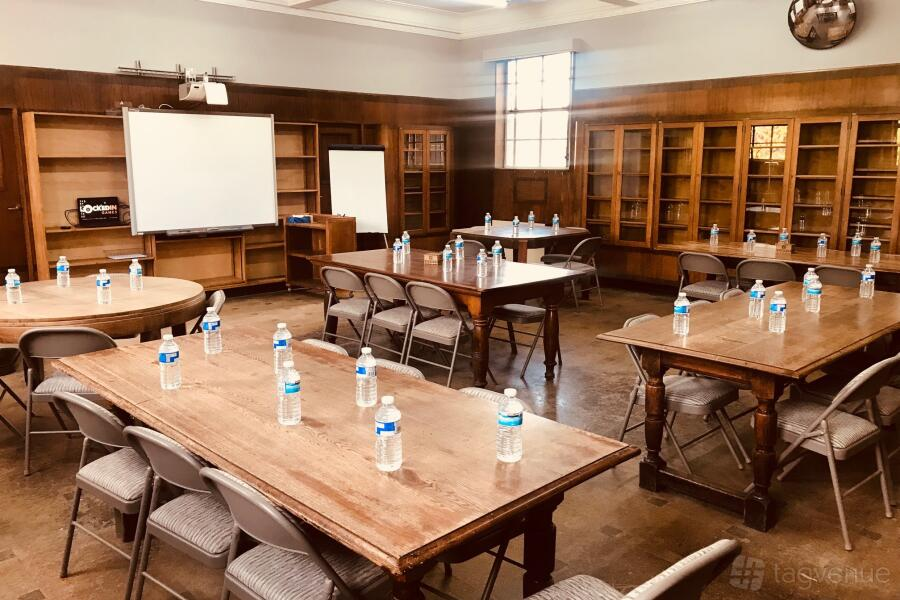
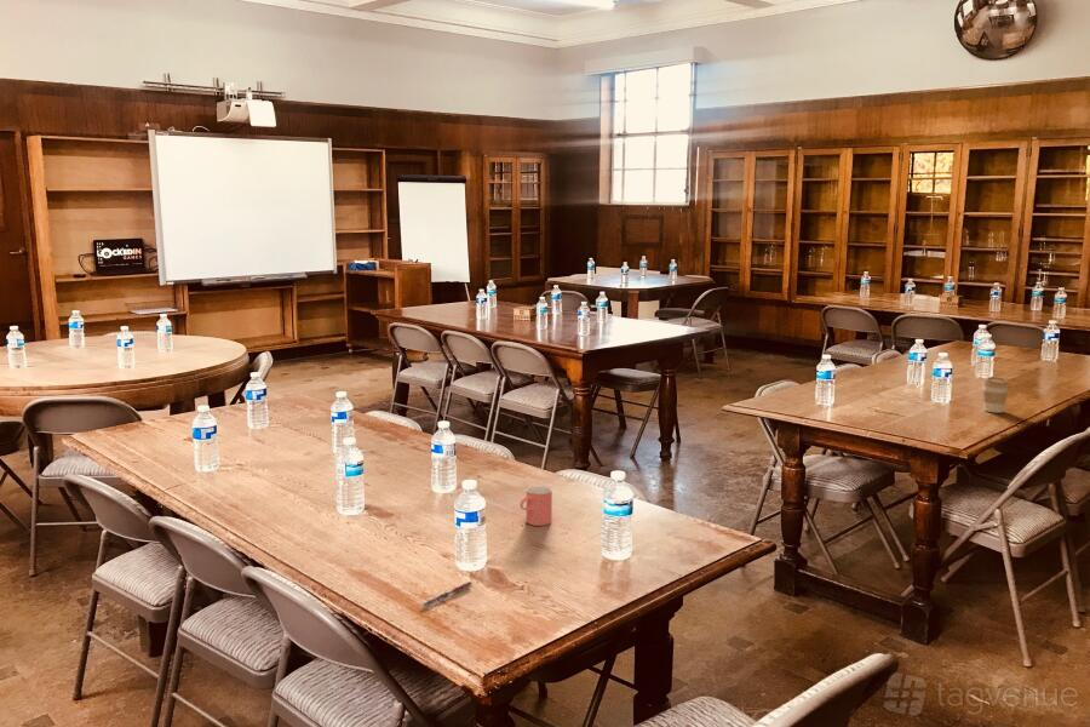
+ coffee cup (994, 394)
+ pen (447, 593)
+ cup (534, 506)
